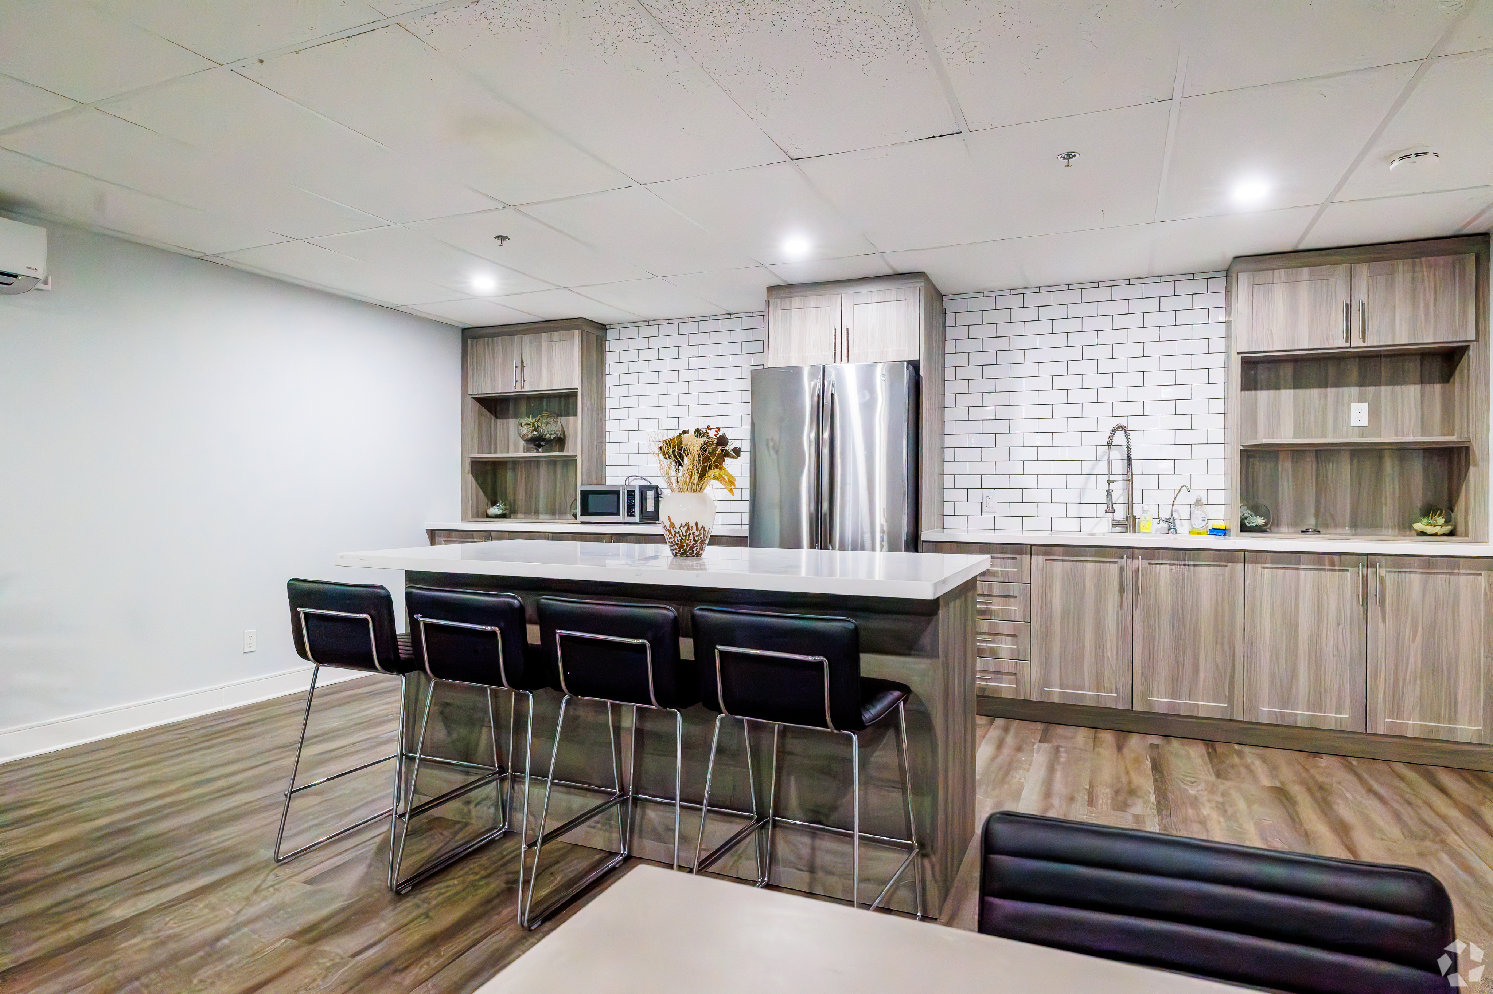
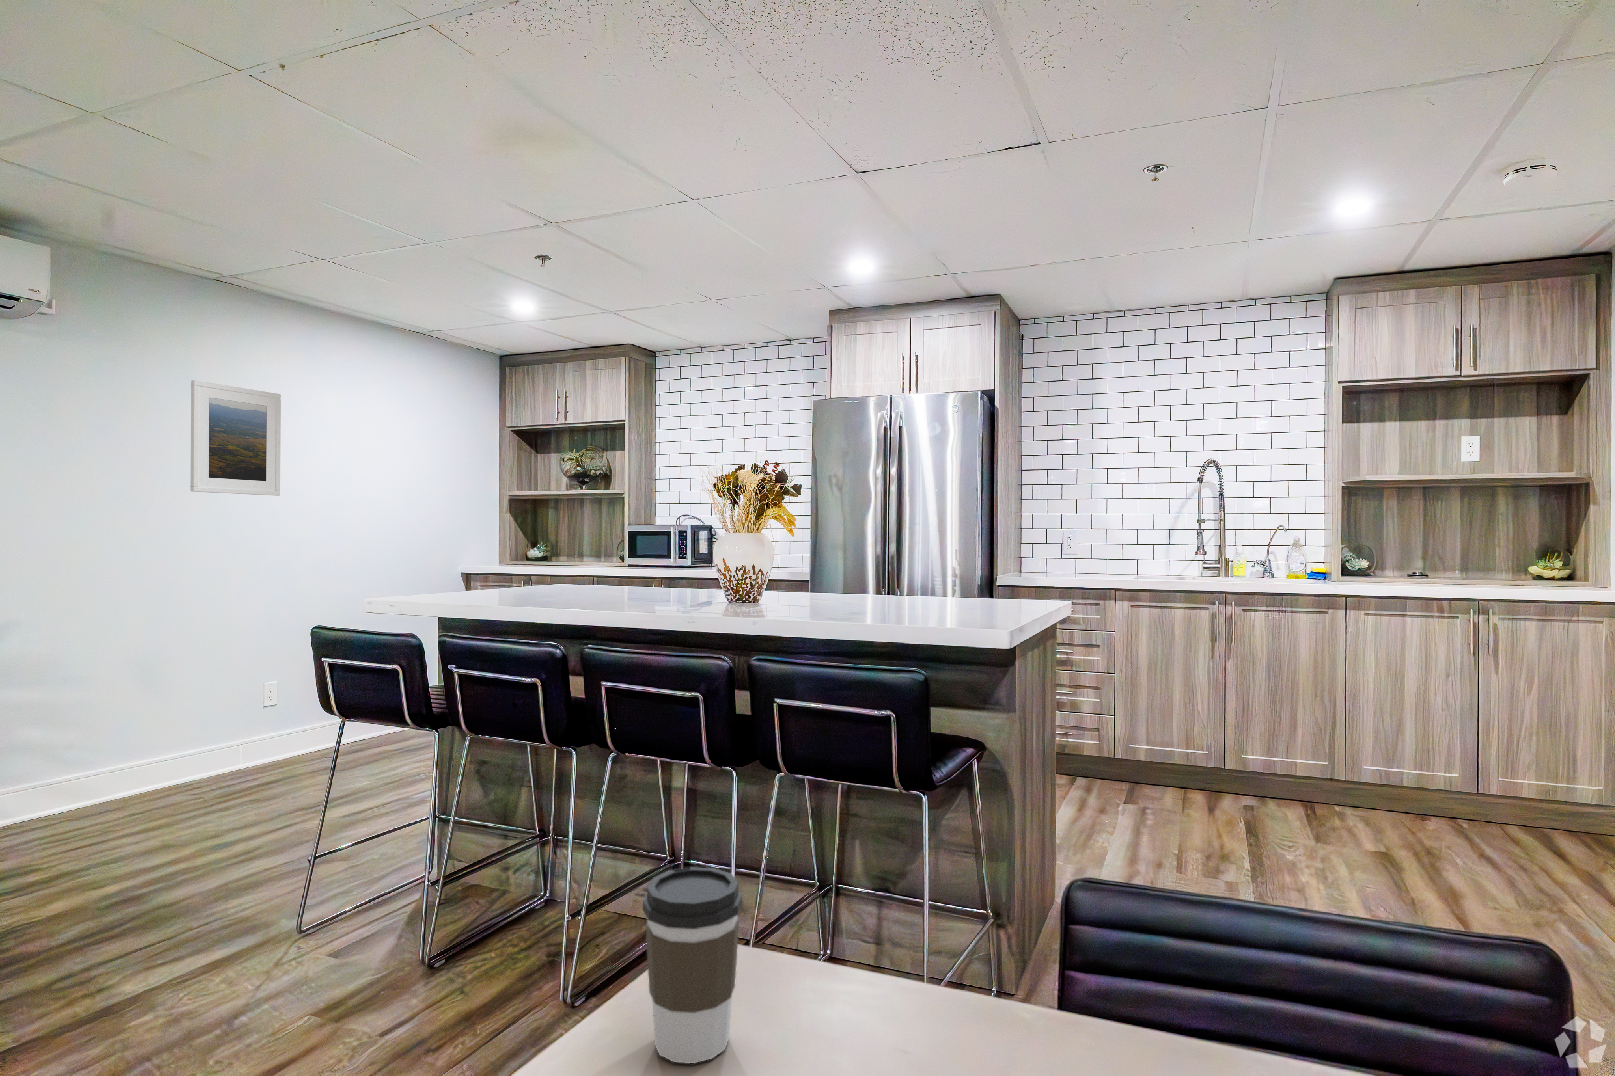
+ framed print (238, 441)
+ coffee cup (693, 962)
